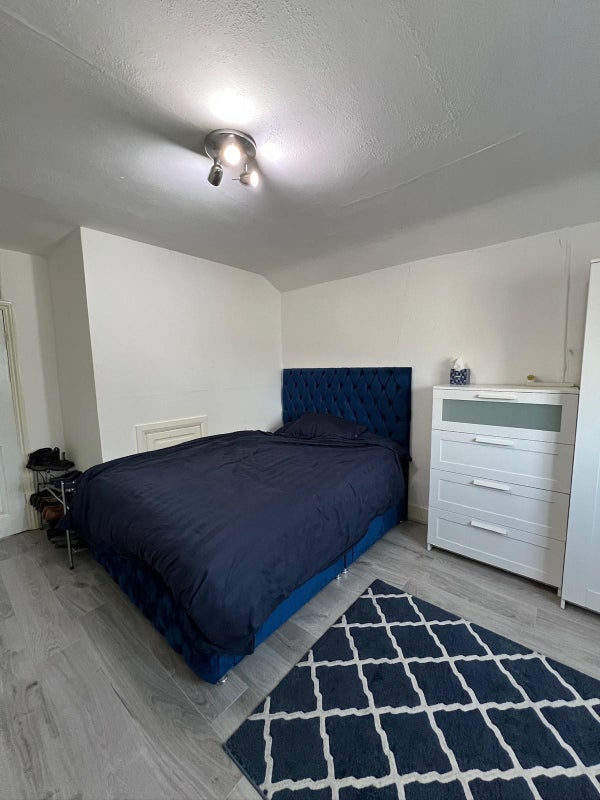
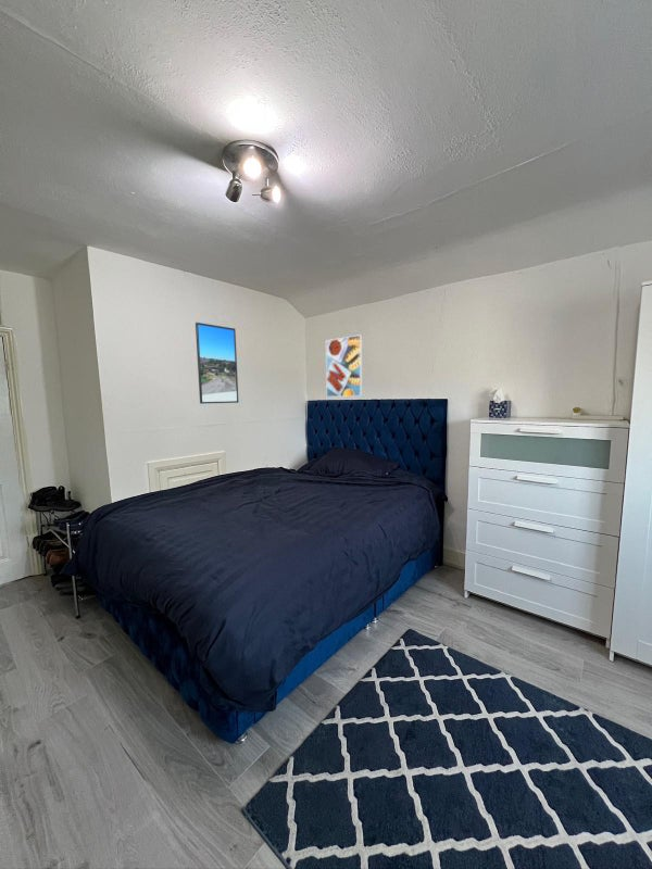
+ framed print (343, 367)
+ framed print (217, 364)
